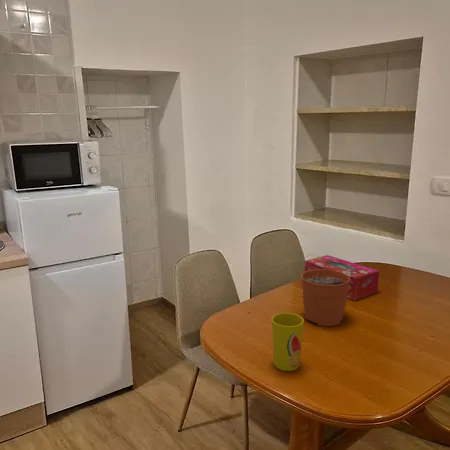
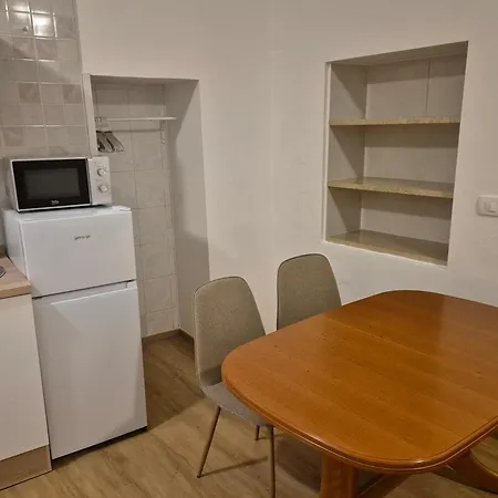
- tissue box (341, 272)
- plant pot (324, 287)
- cup (287, 342)
